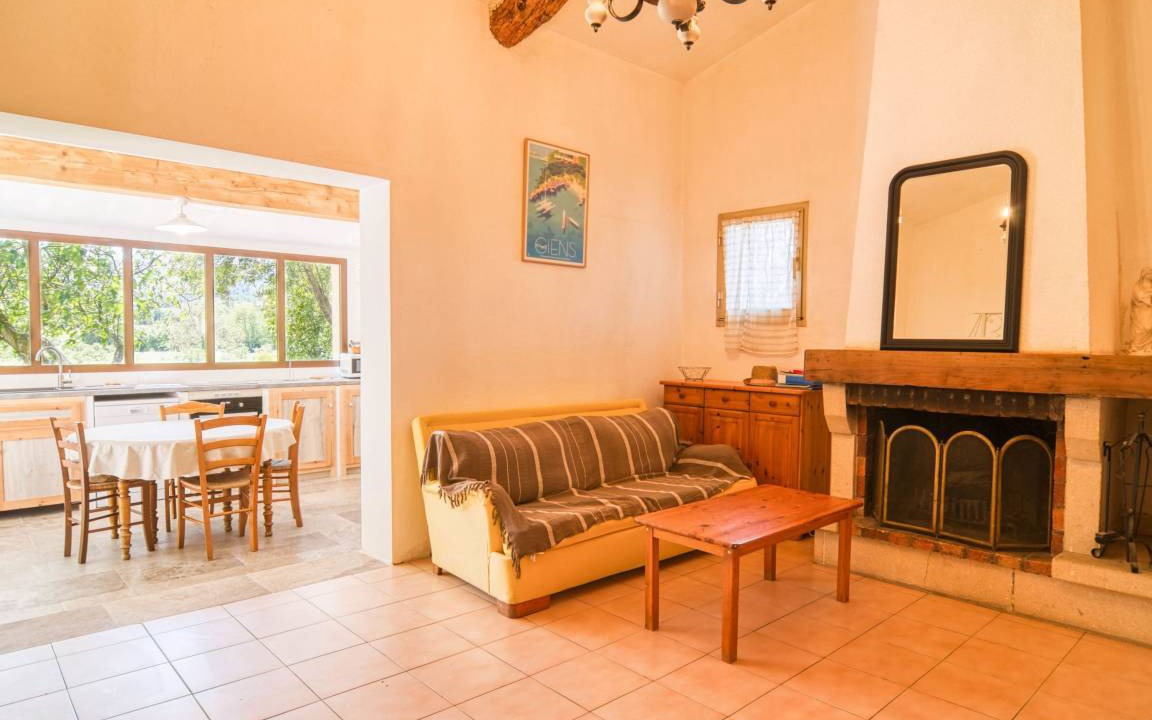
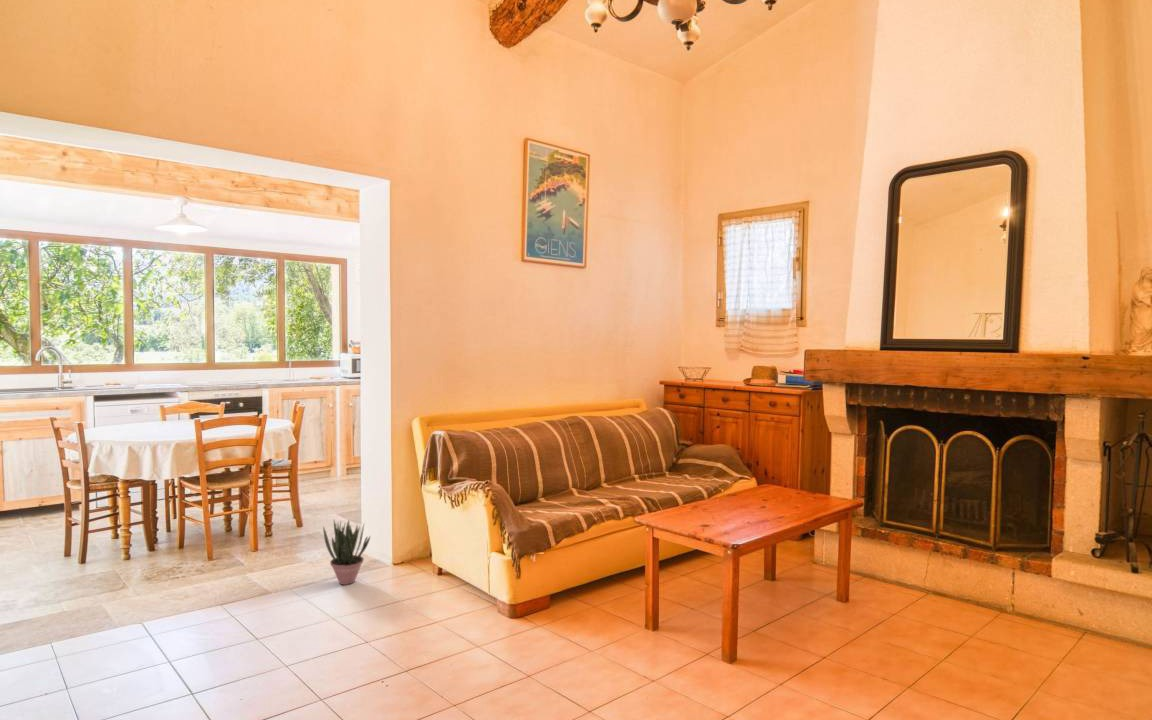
+ potted plant (346, 551)
